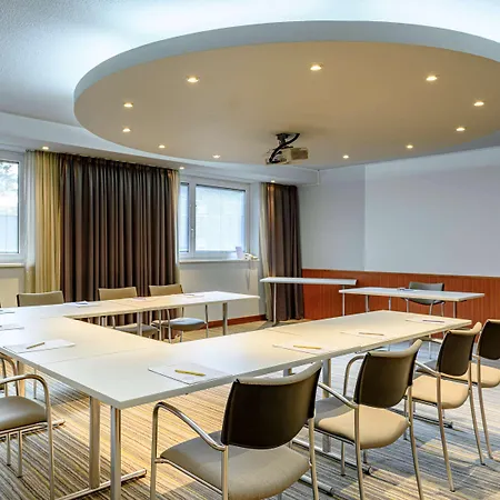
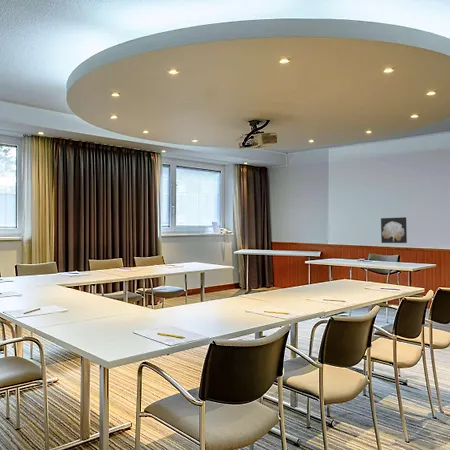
+ wall art (393, 230)
